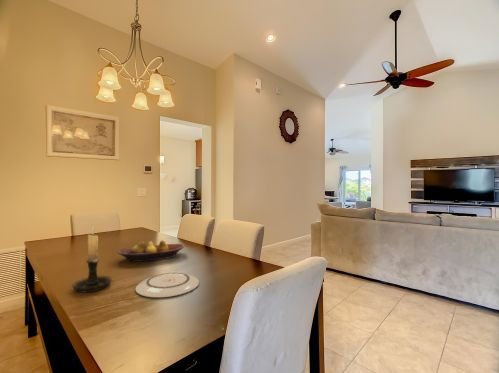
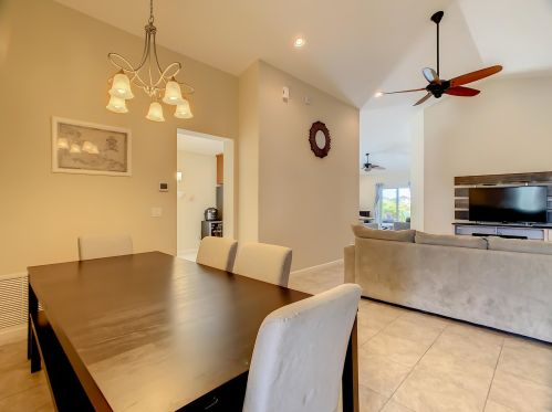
- plate (168, 282)
- candle holder (92, 254)
- fruit bowl (152, 249)
